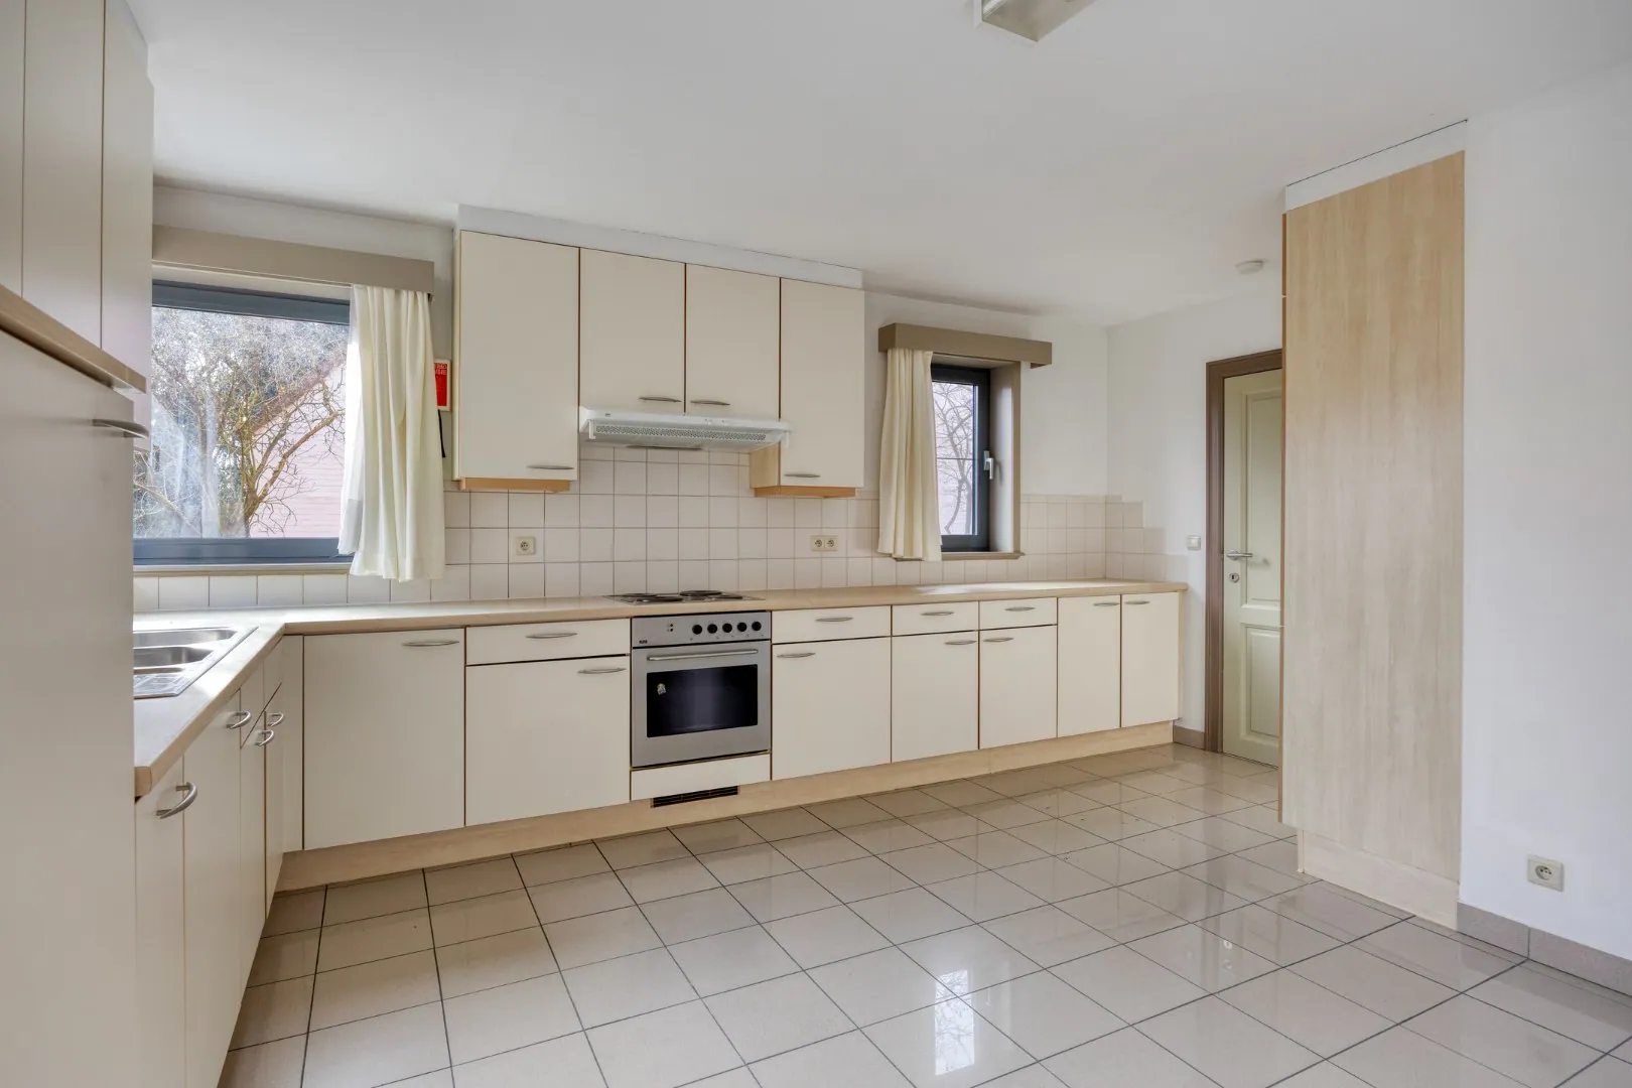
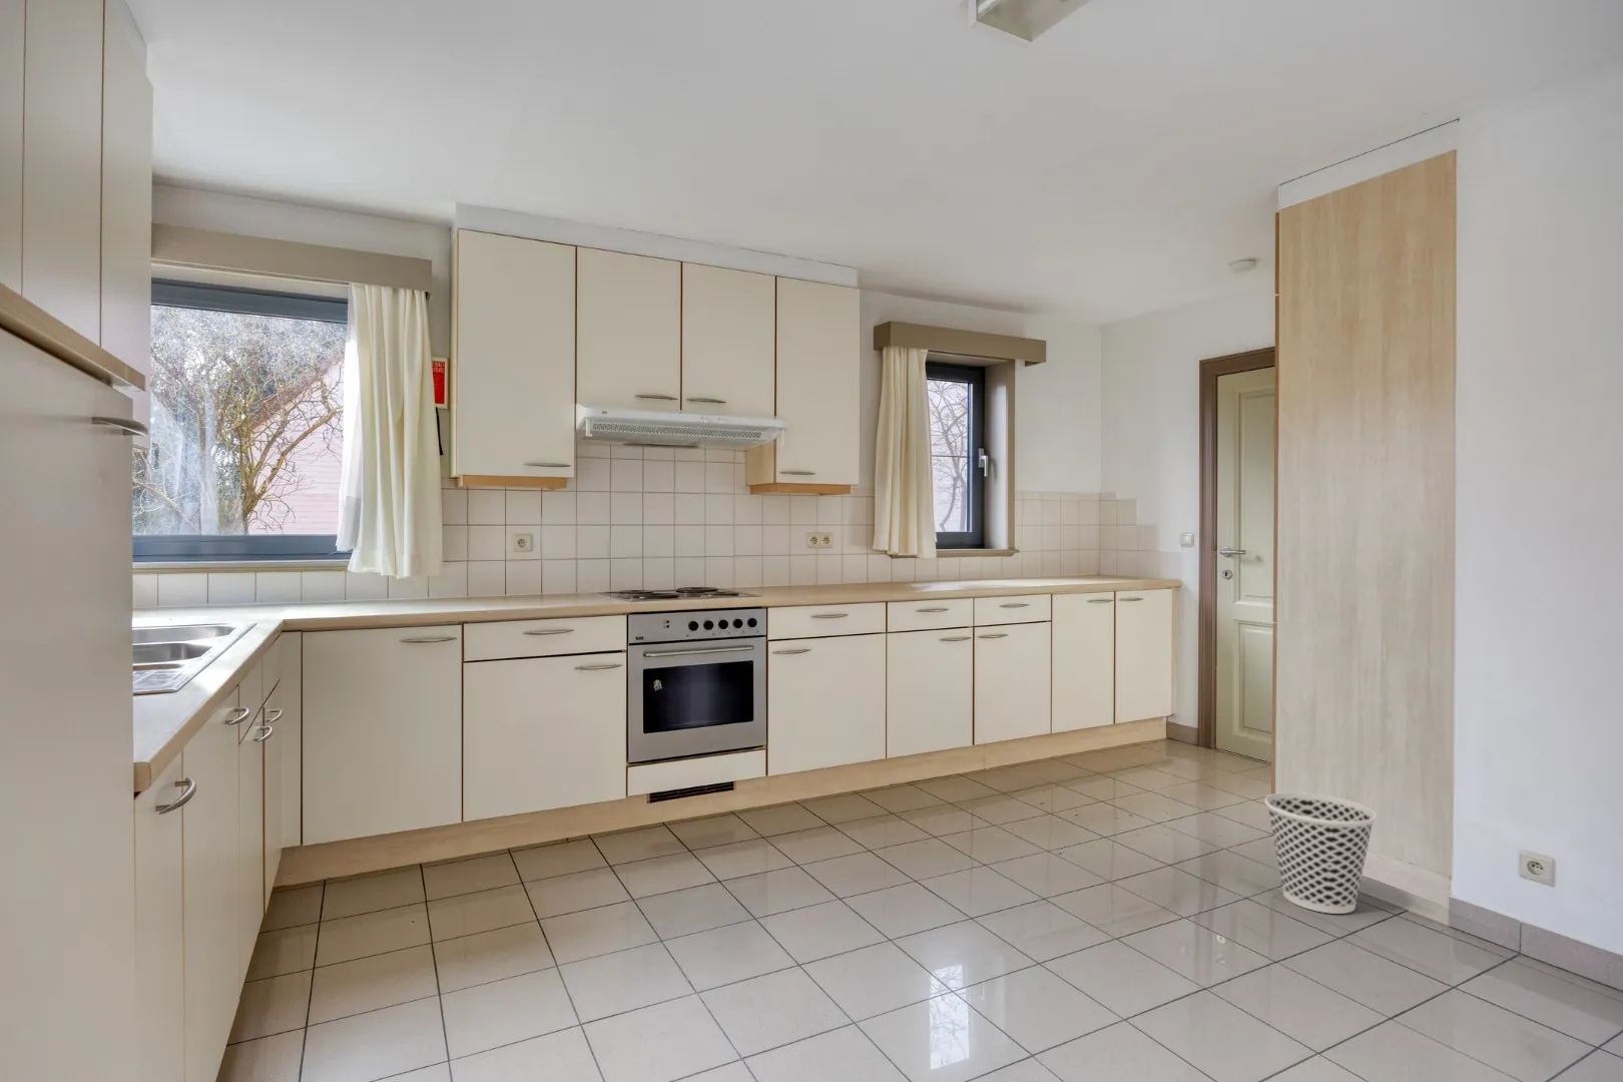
+ wastebasket (1319, 853)
